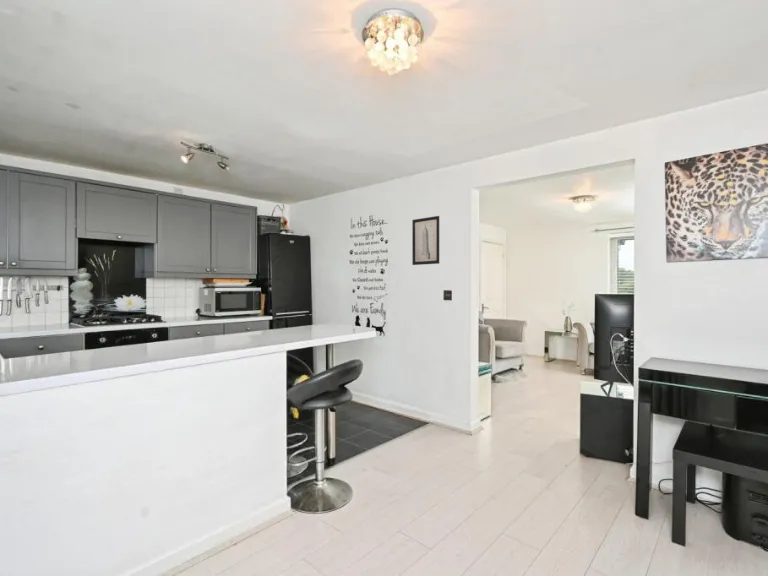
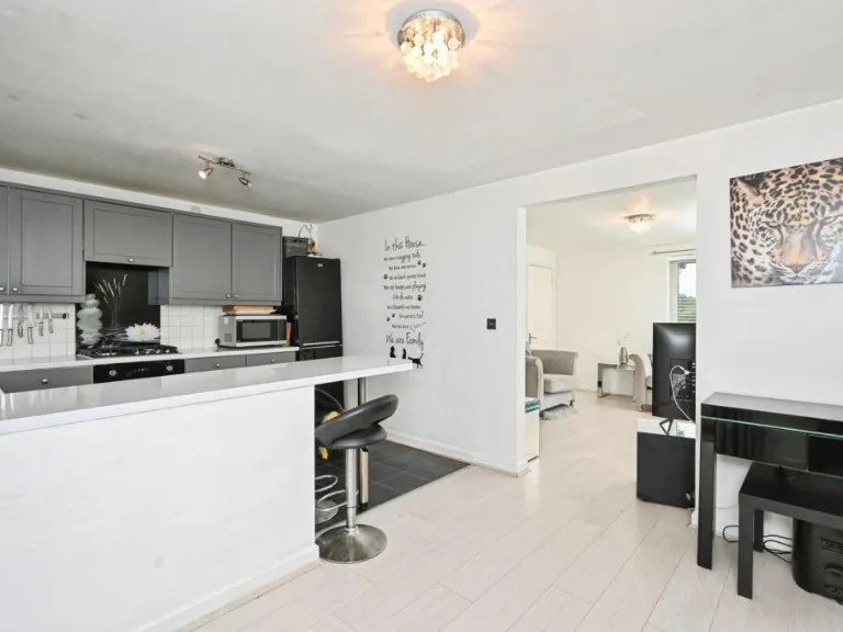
- wall art (425, 241)
